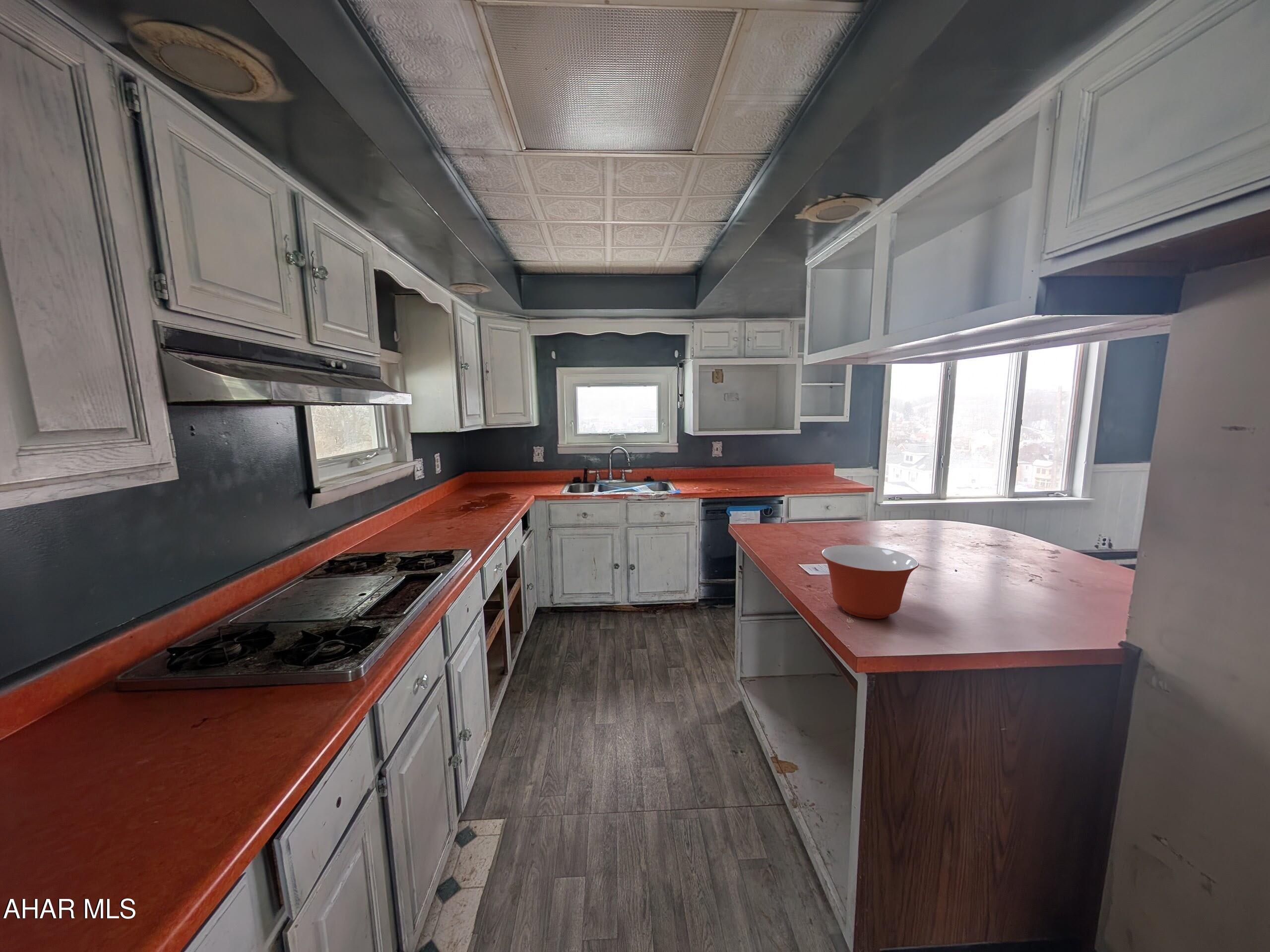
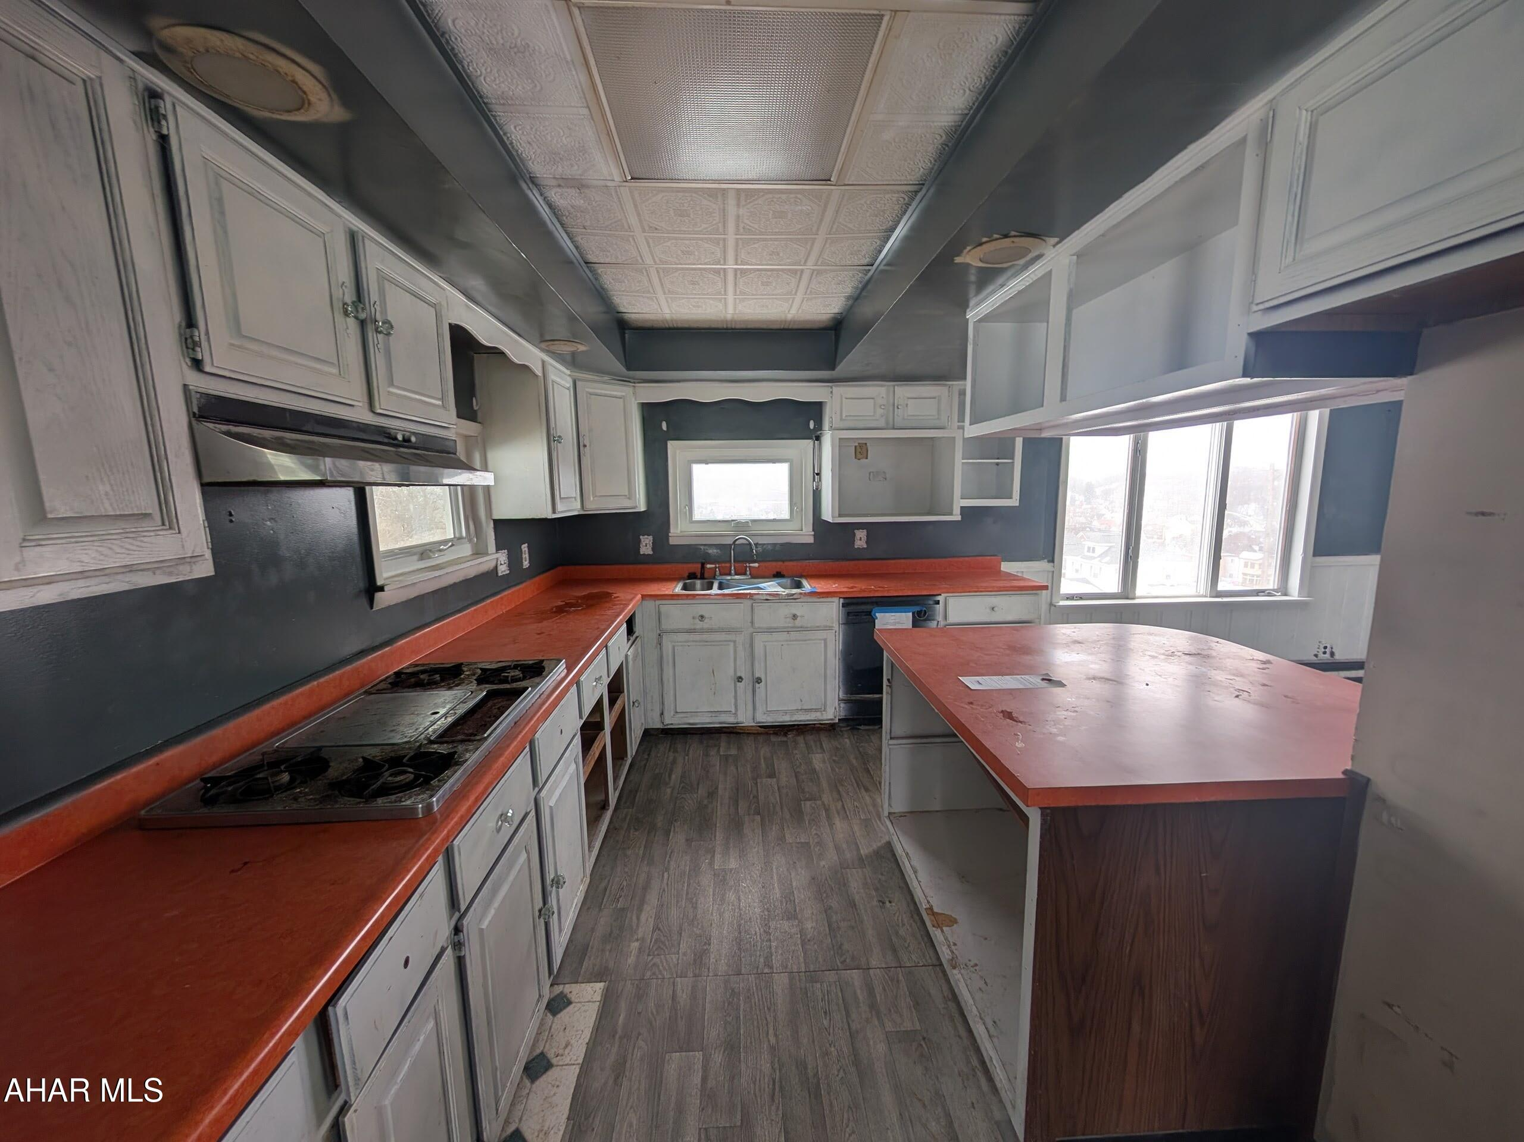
- mixing bowl (866, 583)
